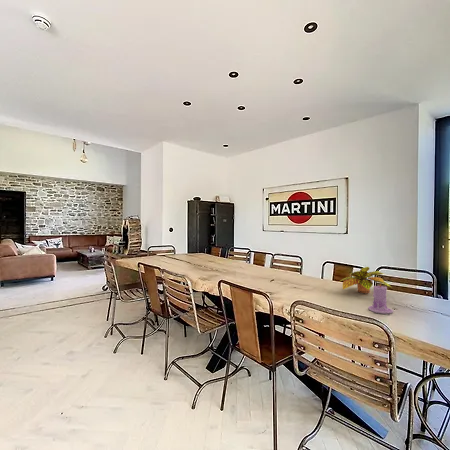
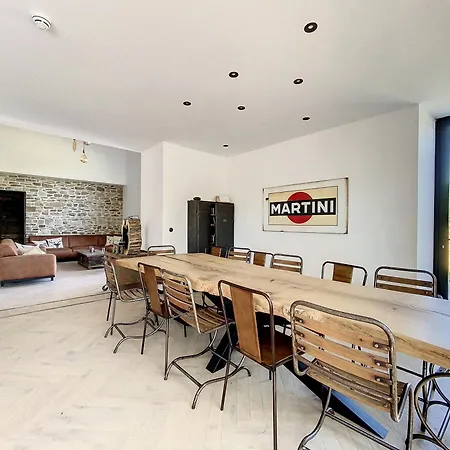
- plant (362, 278)
- candle (380, 296)
